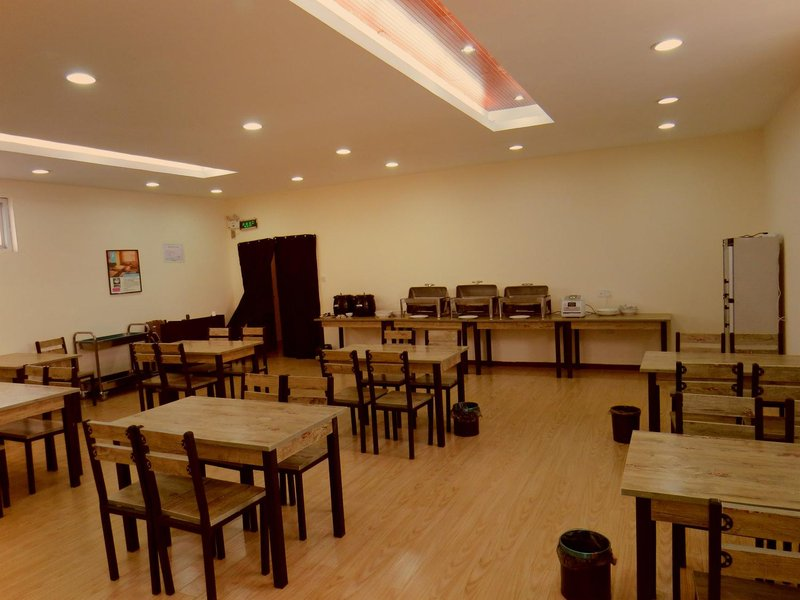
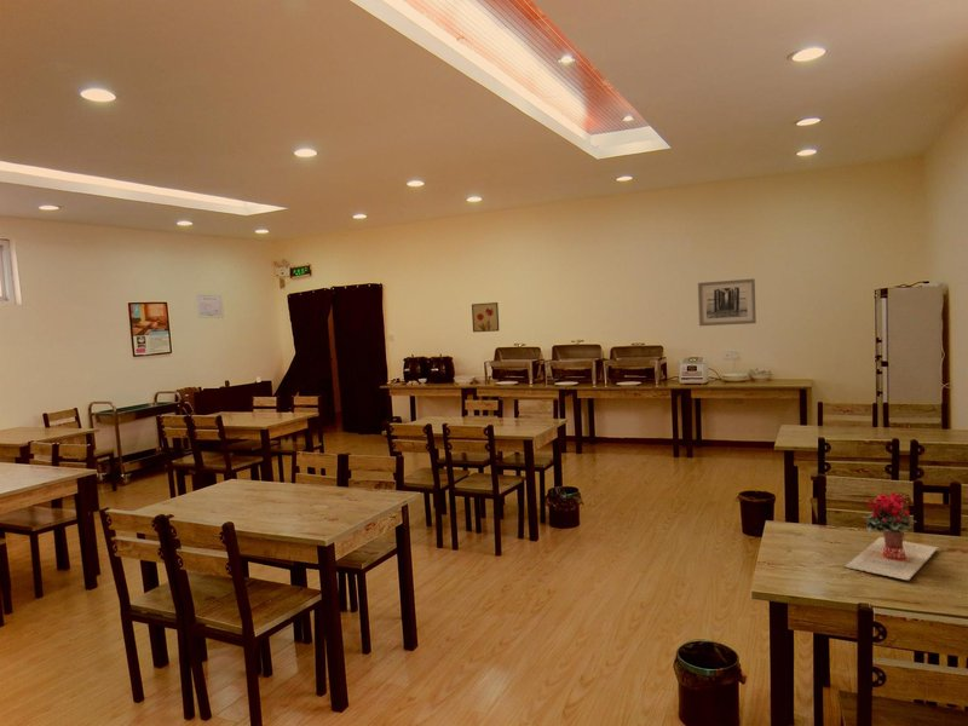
+ potted flower (892, 525)
+ wall art (726, 302)
+ wall art (485, 317)
